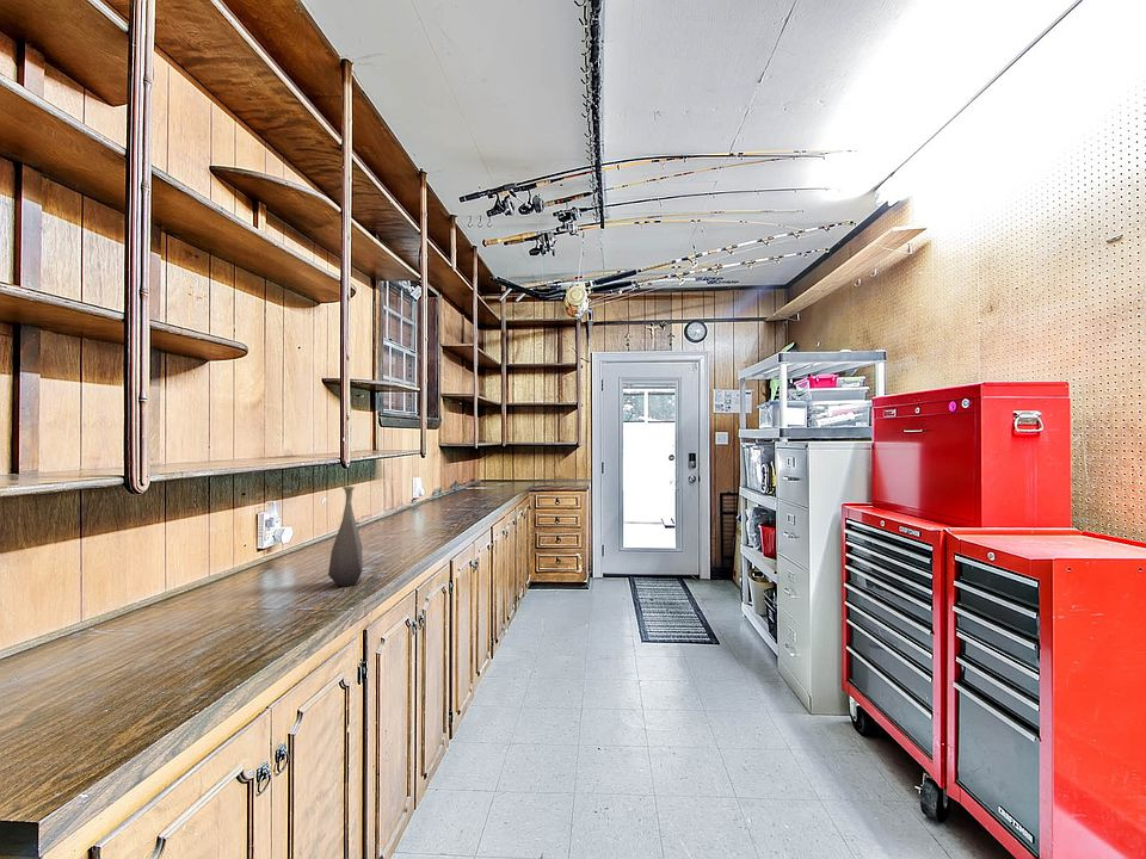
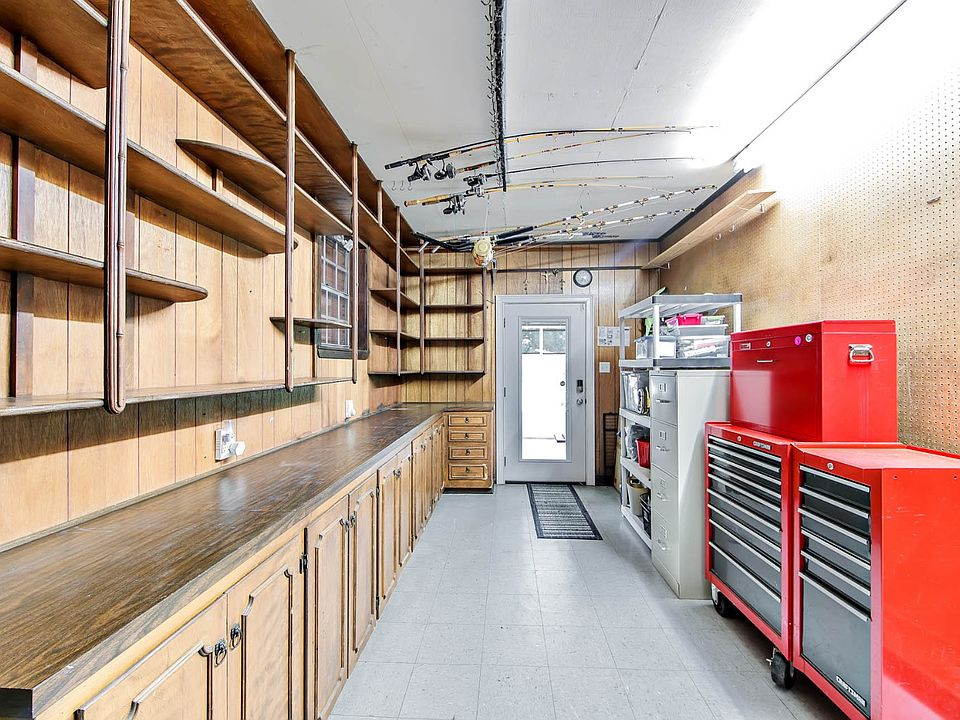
- bottle (347, 534)
